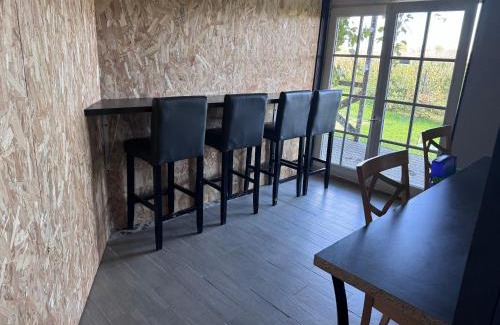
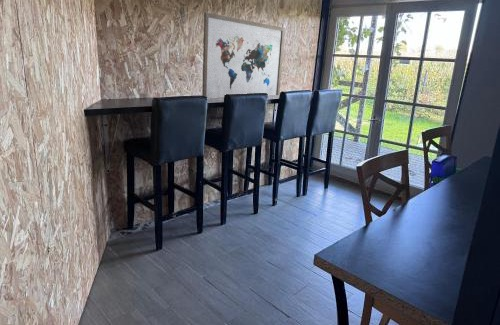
+ wall art (246, 64)
